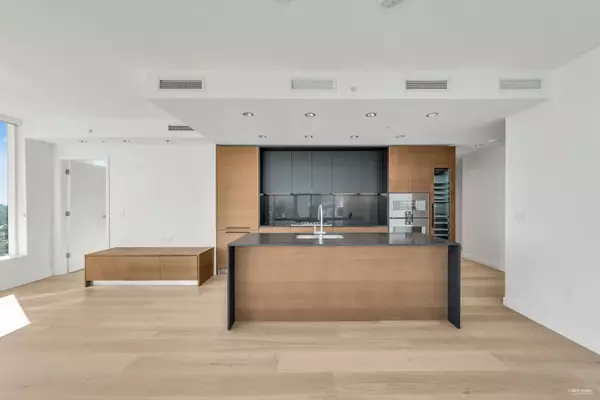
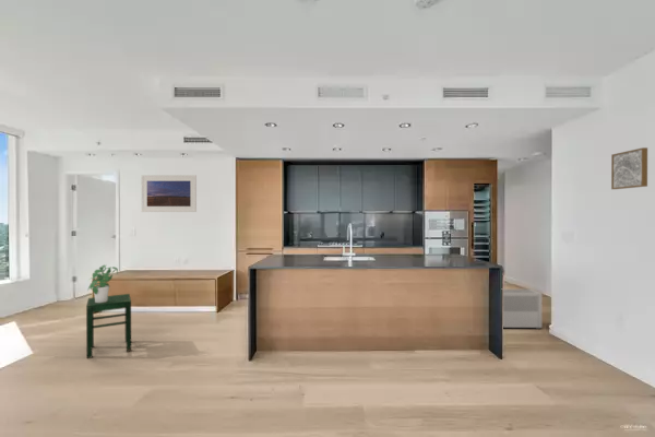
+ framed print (168, 193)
+ air purifier (513, 308)
+ stool (109, 323)
+ potted plant (103, 283)
+ wall art (628, 169)
